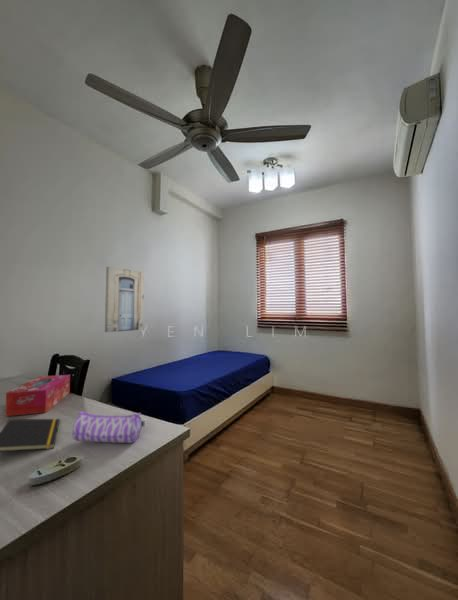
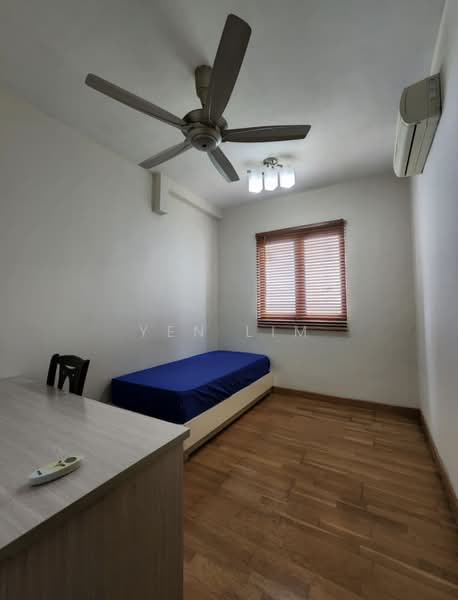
- tissue box (41, 392)
- wall art (125, 300)
- notepad (29, 432)
- pencil case (108, 426)
